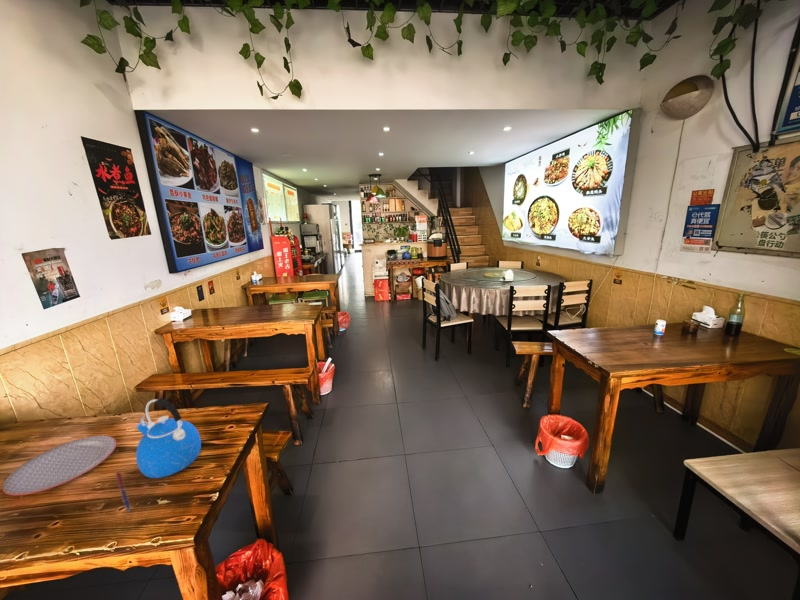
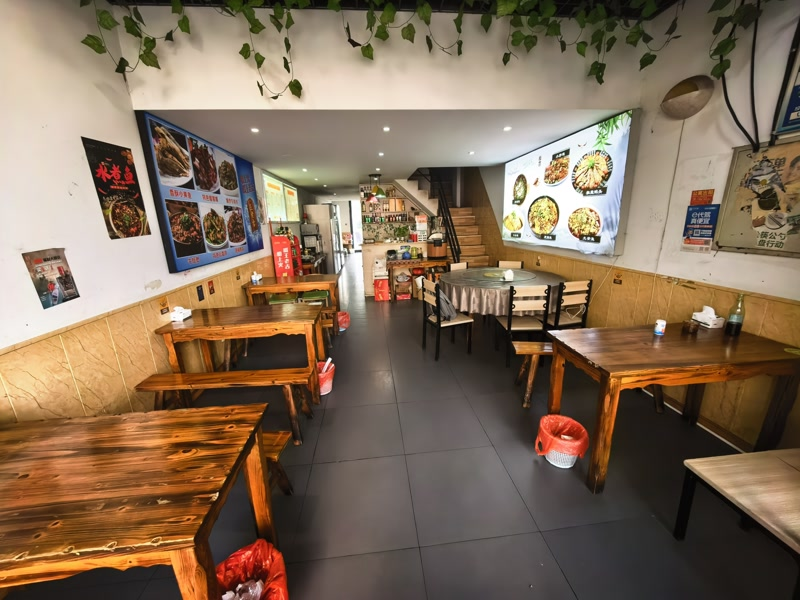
- pen (123, 492)
- plate (65, 463)
- kettle (161, 429)
